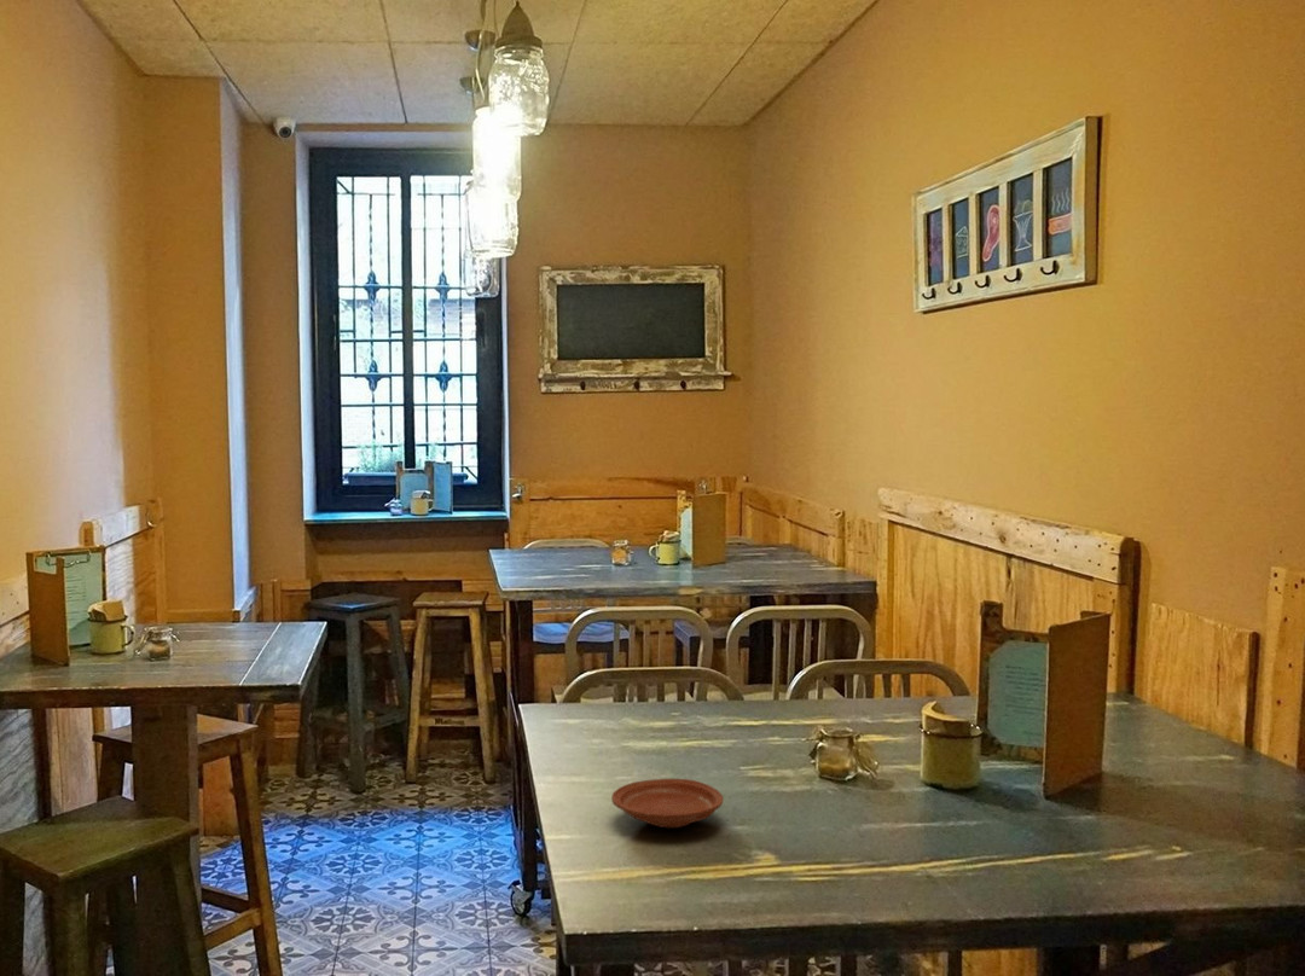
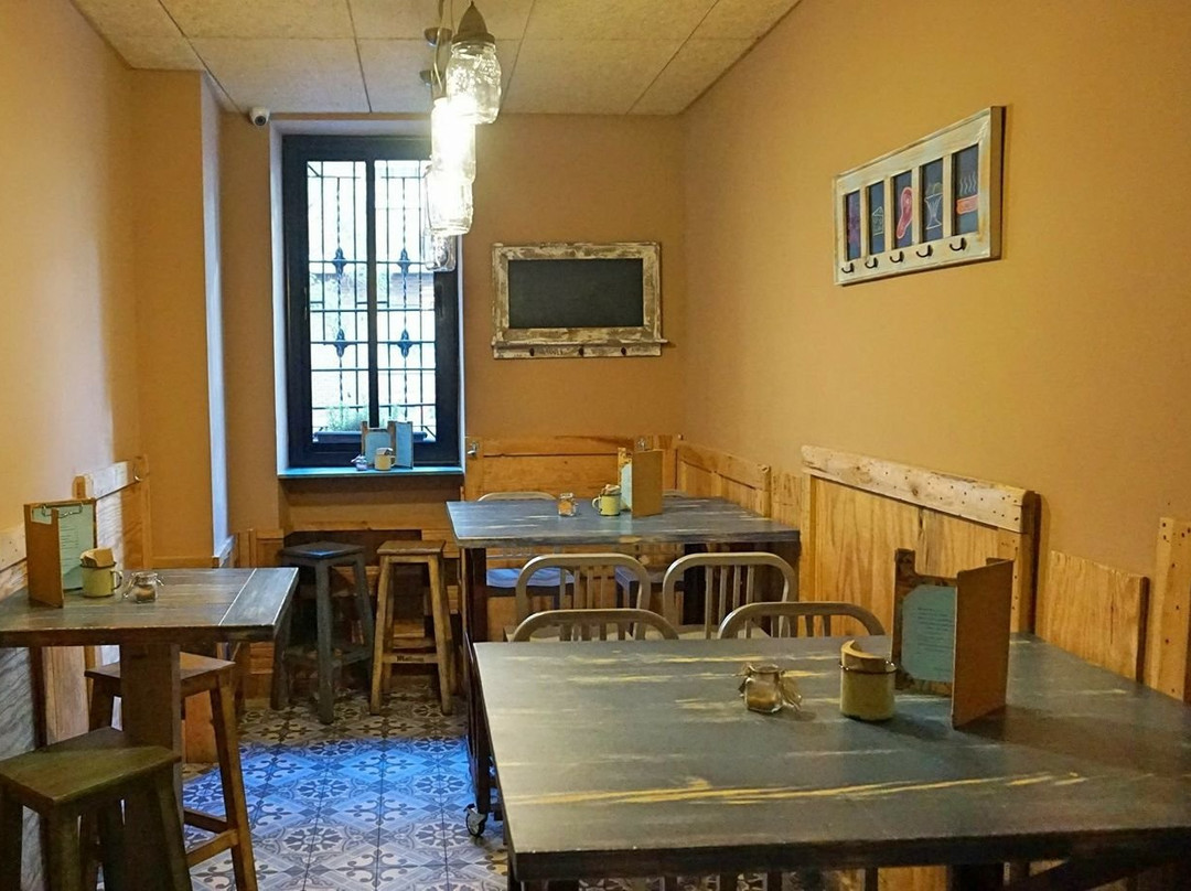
- plate (667, 807)
